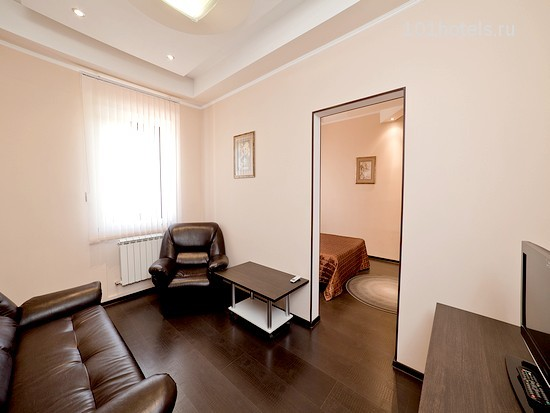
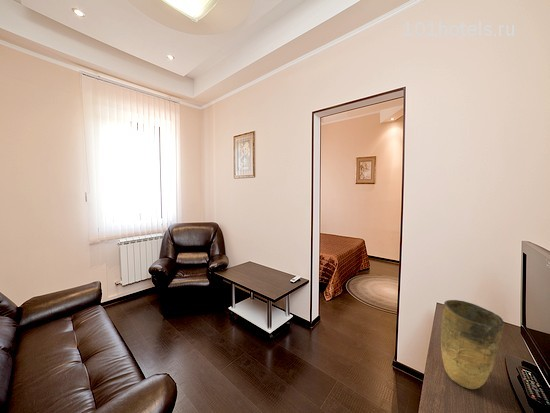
+ vase (469, 346)
